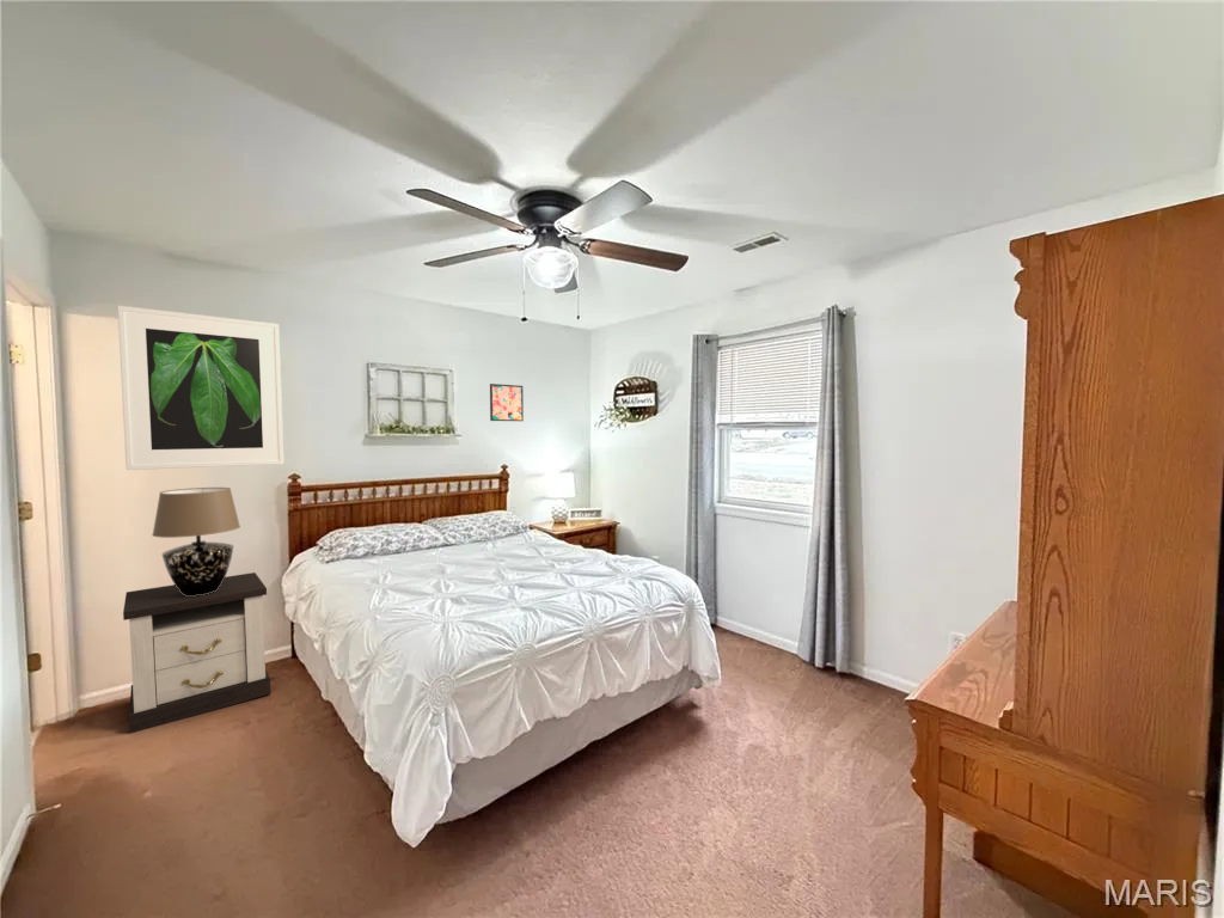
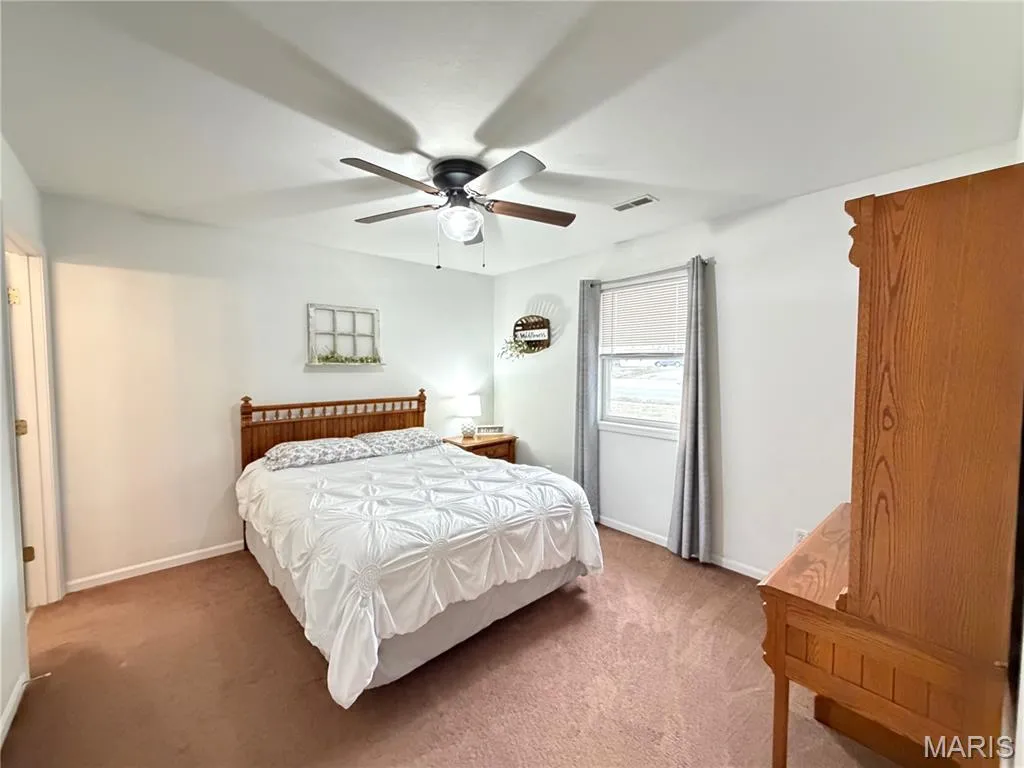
- nightstand (200, 643)
- wall art (507, 403)
- table lamp (198, 540)
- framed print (207, 391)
